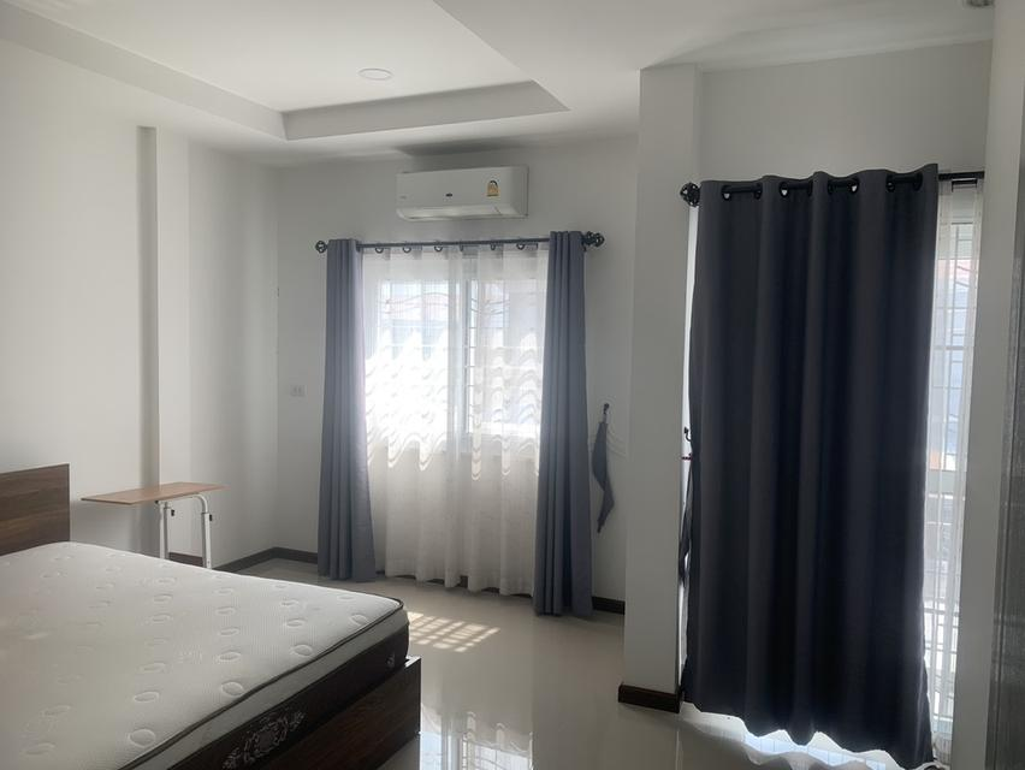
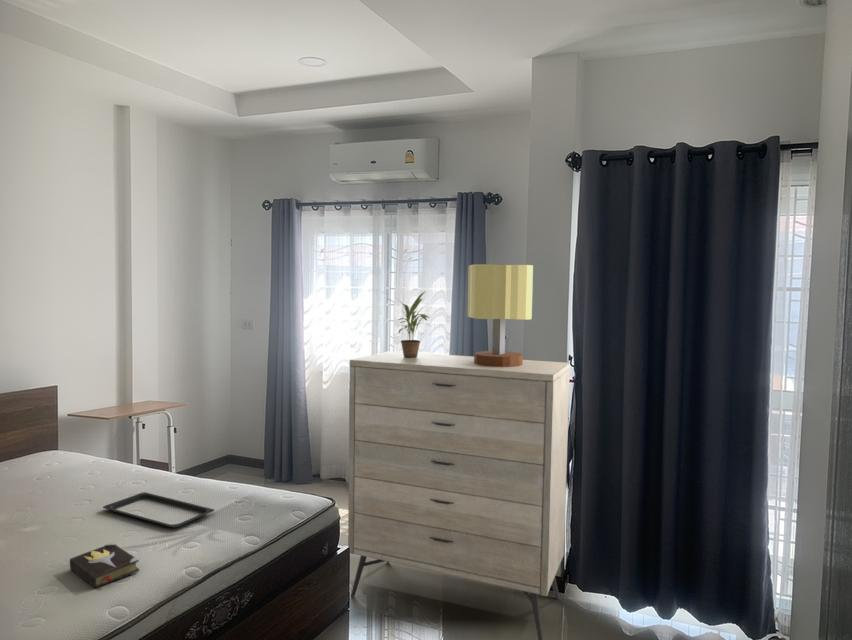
+ table lamp (499, 314)
+ hardback book (104, 563)
+ potted plant (408, 323)
+ serving tray (159, 502)
+ dresser (457, 480)
